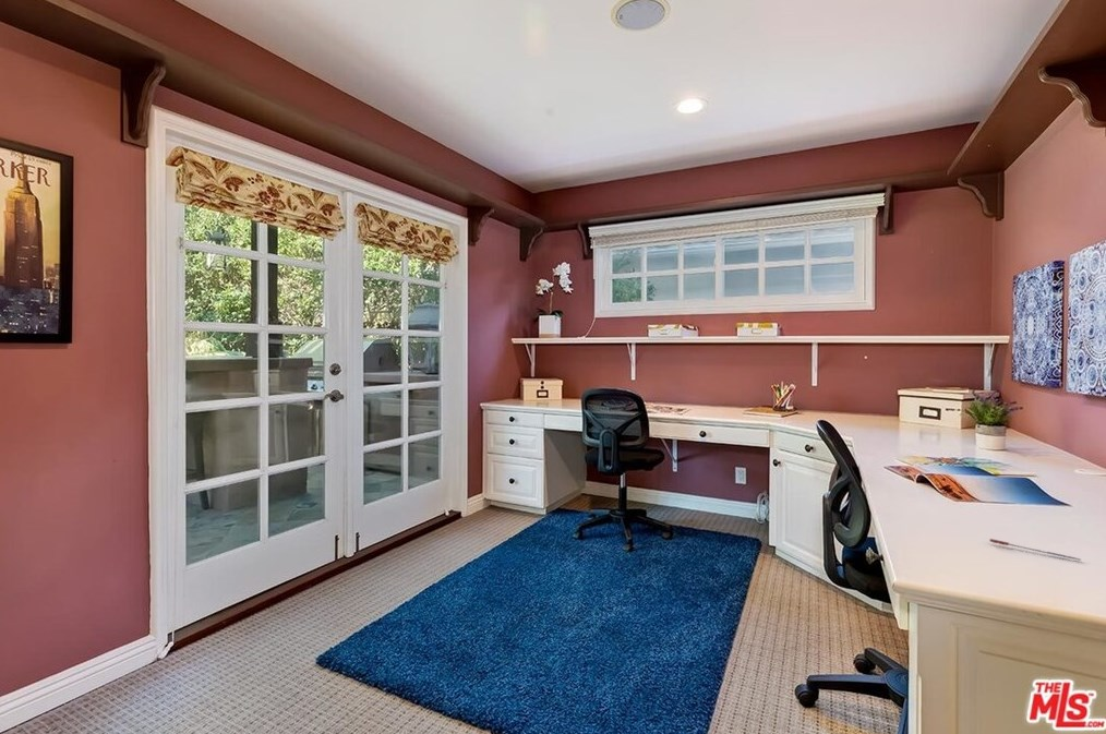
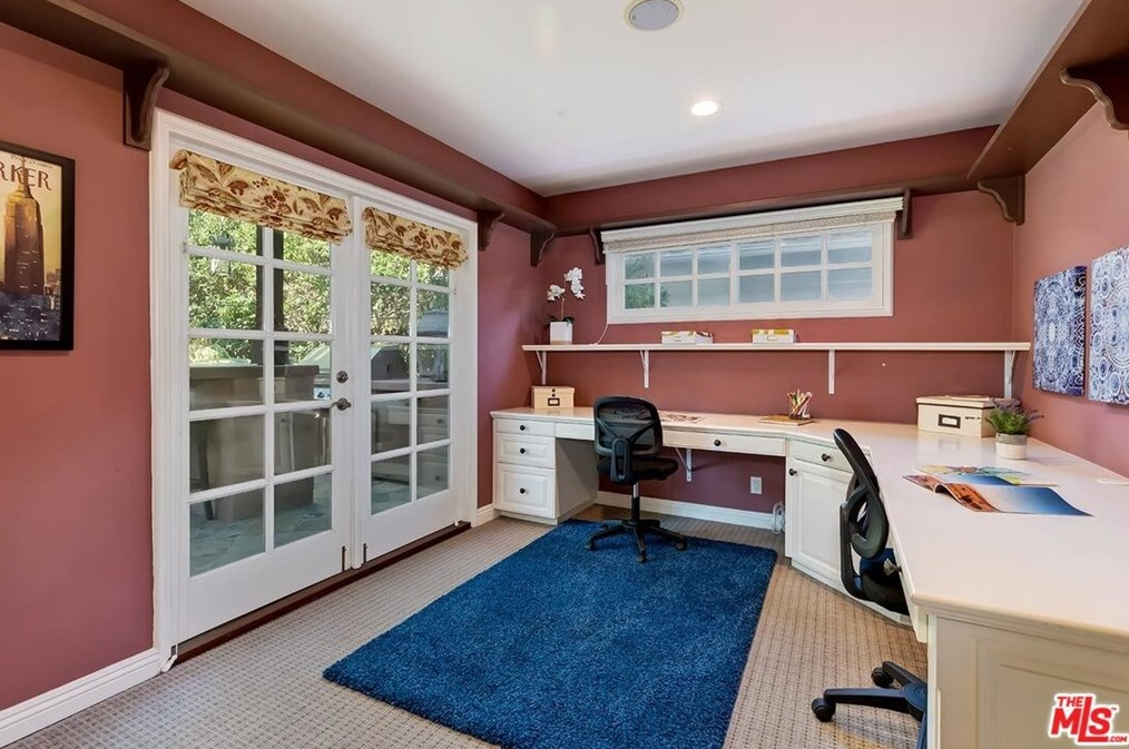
- pen (1032, 549)
